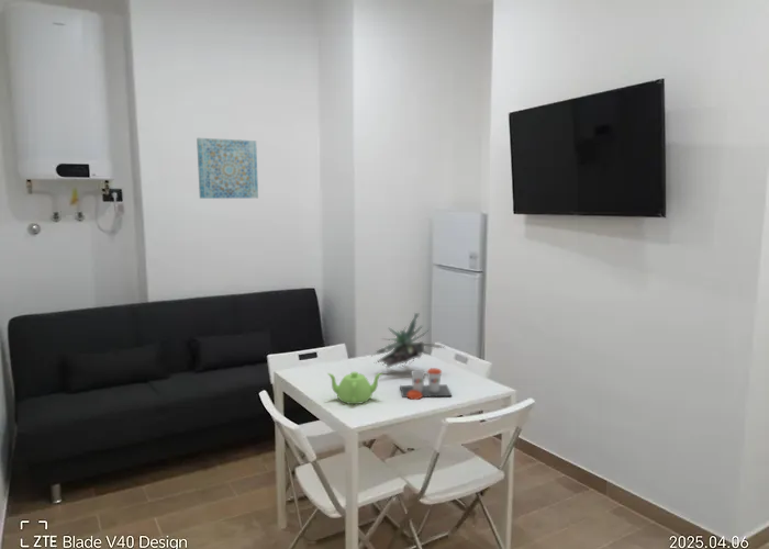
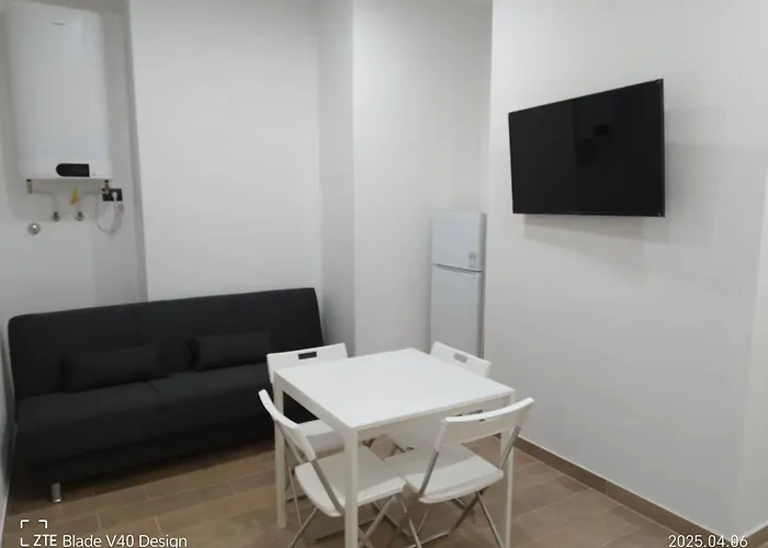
- plant (408, 341)
- cup (423, 381)
- wall art (227, 169)
- teapot (355, 385)
